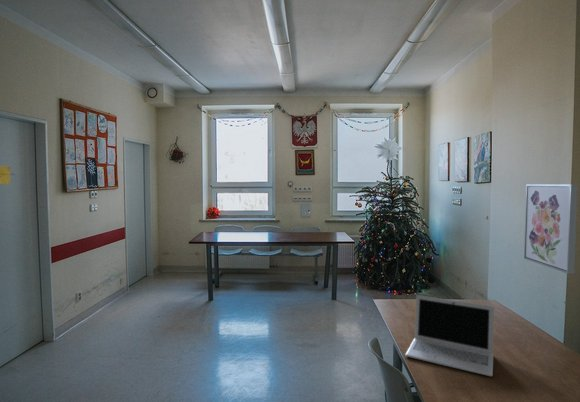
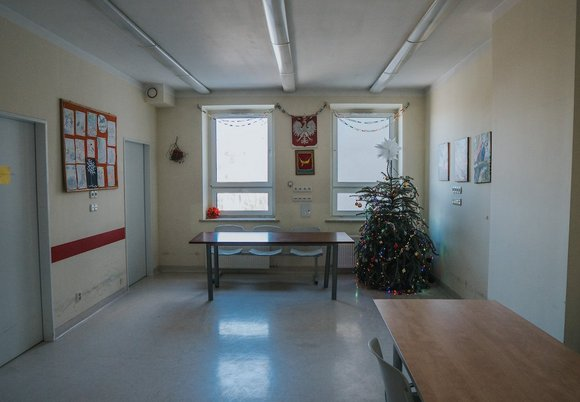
- wall art (548, 225)
- laptop (450, 331)
